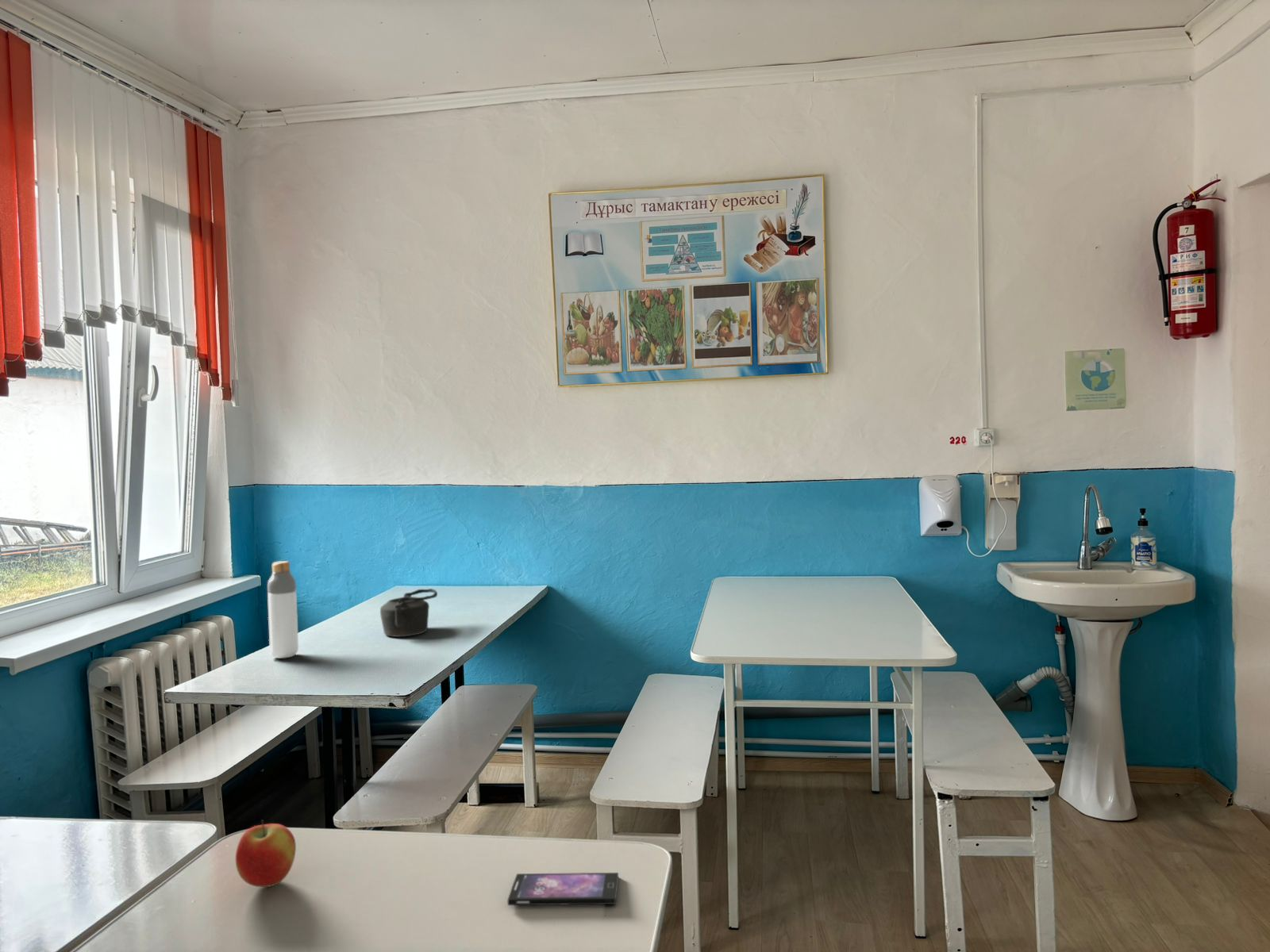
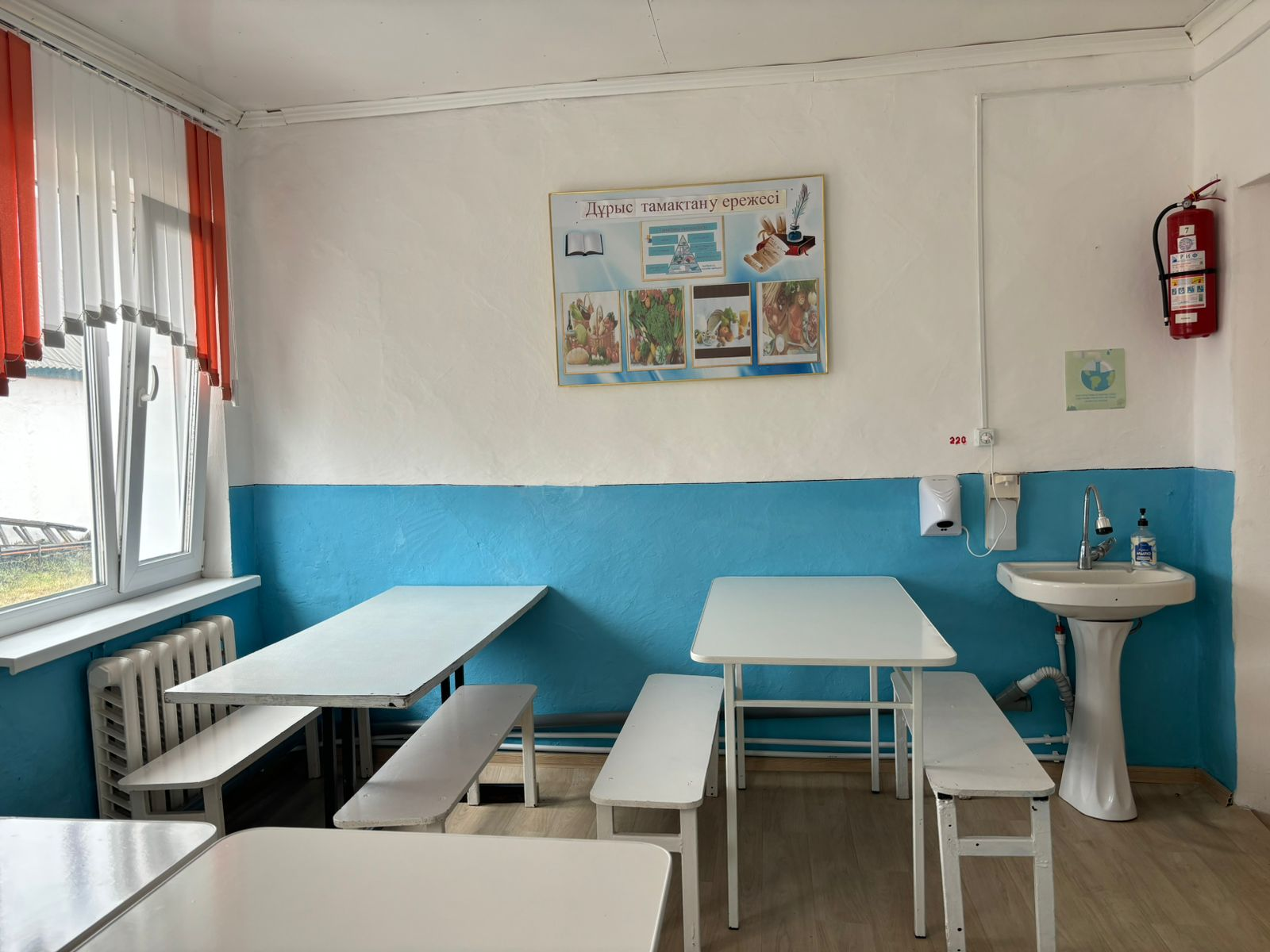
- apple (266, 850)
- bottle (283, 608)
- smartphone (564, 888)
- teapot (406, 613)
